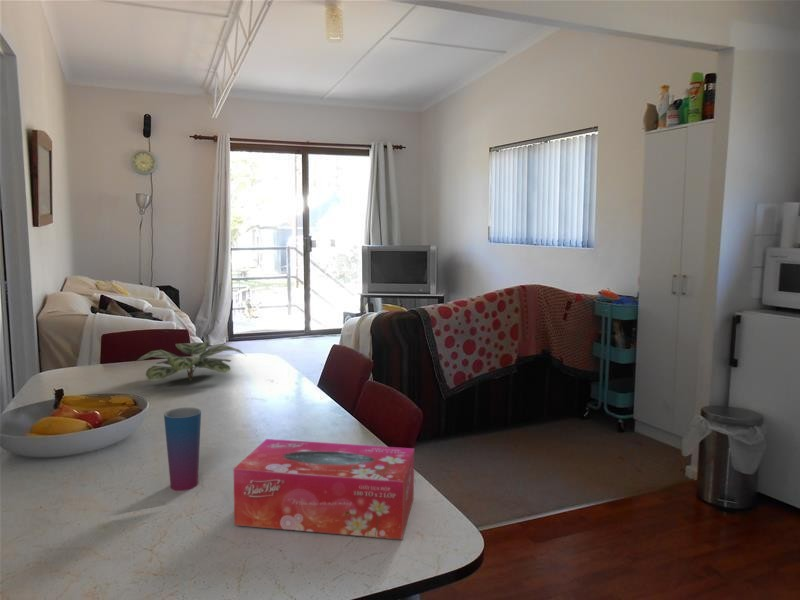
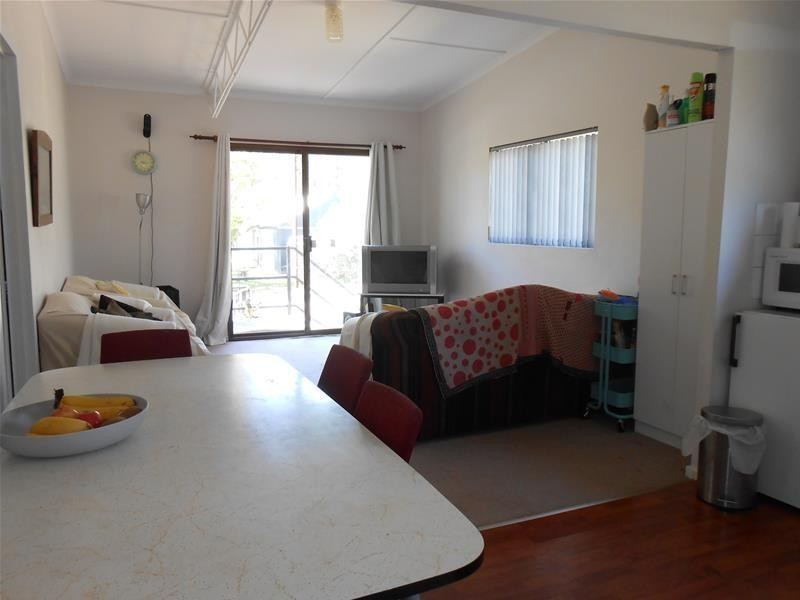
- plant (188, 364)
- cup (183, 449)
- tissue box (328, 484)
